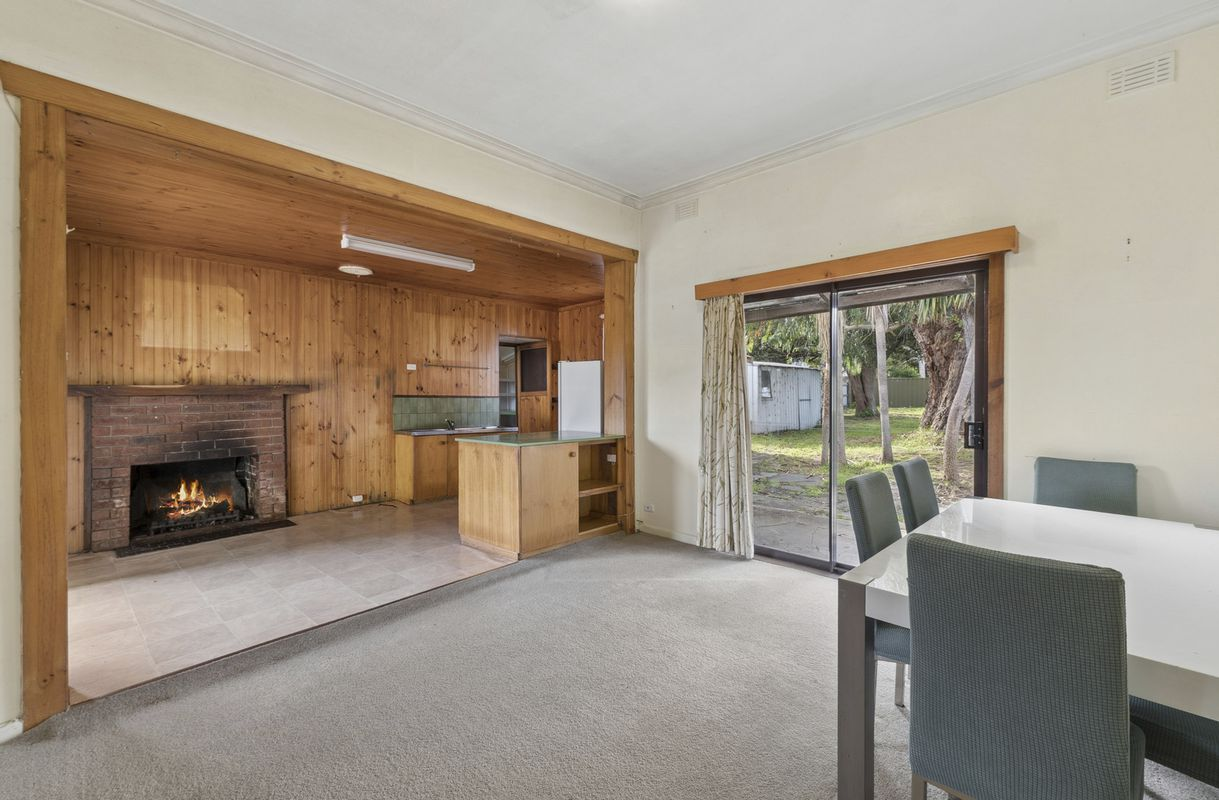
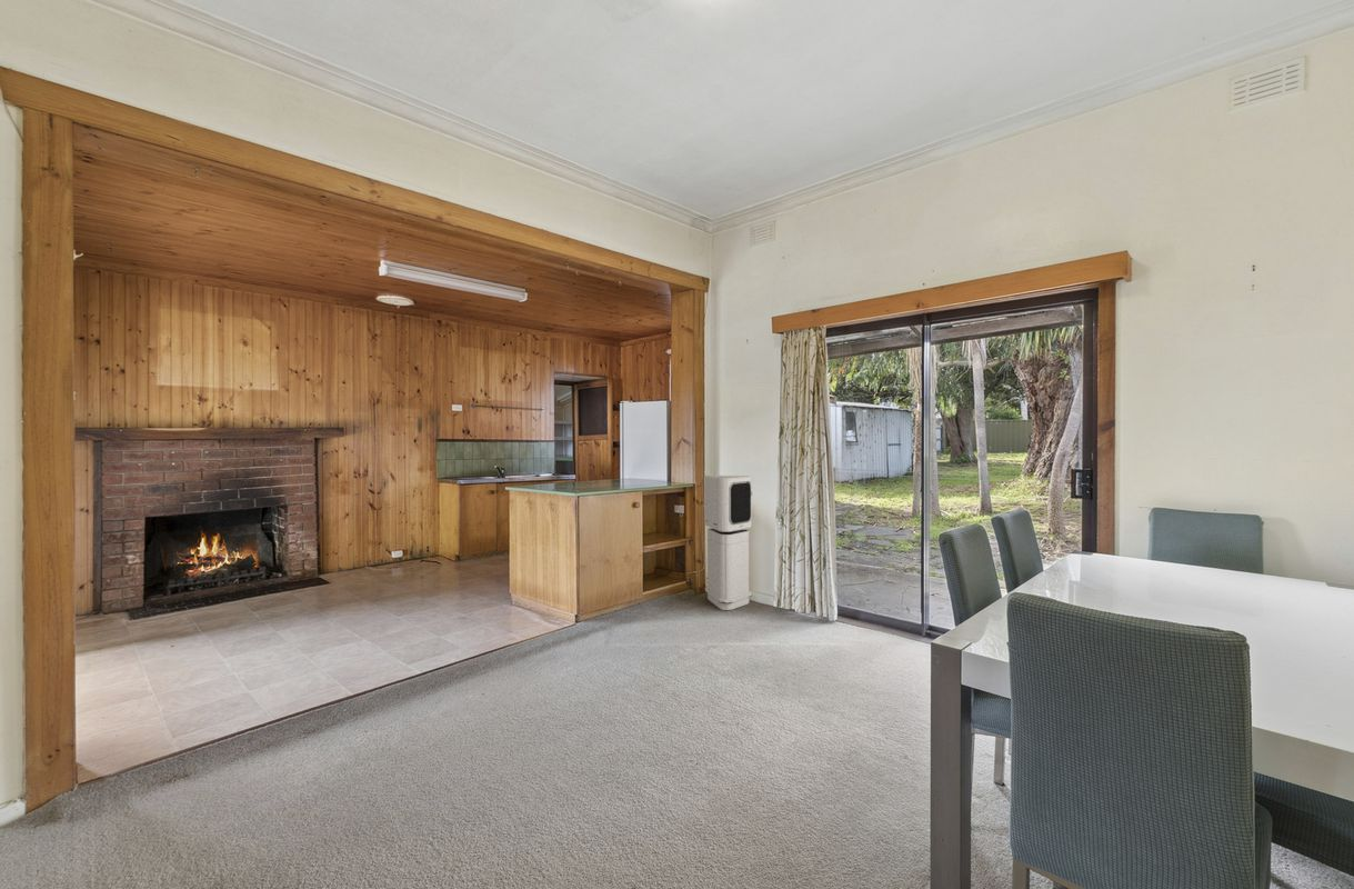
+ air purifier (723, 539)
